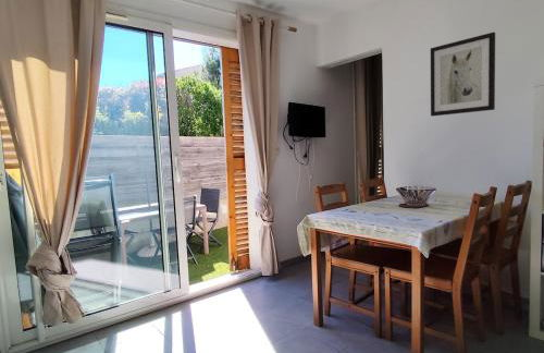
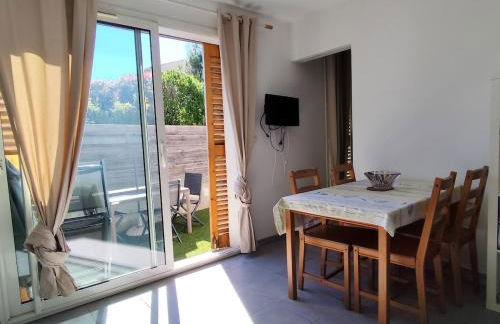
- wall art (460, 77)
